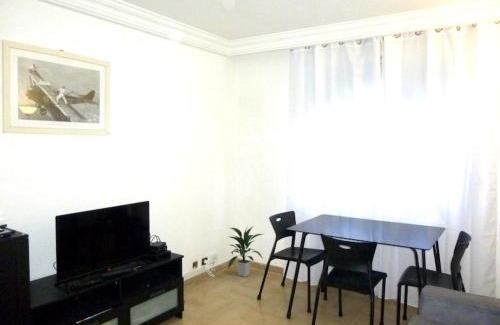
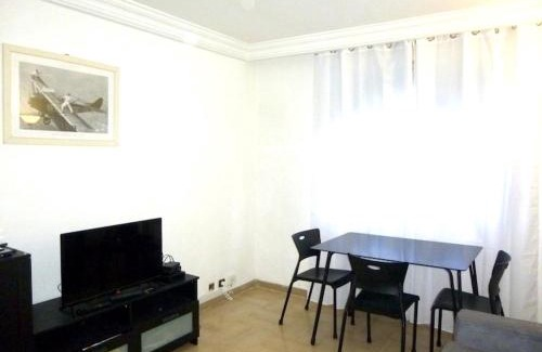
- indoor plant (242, 249)
